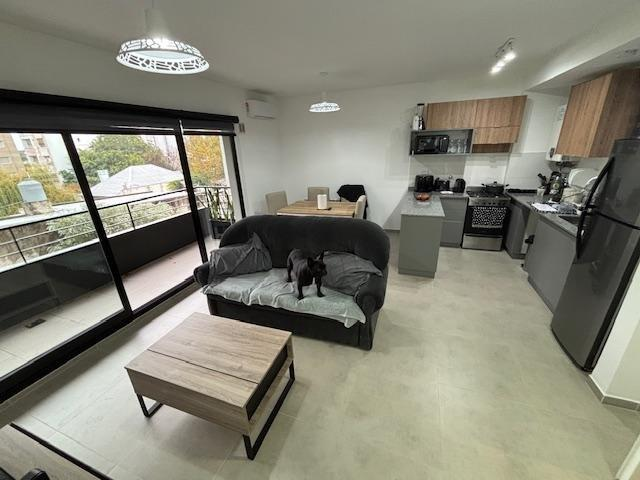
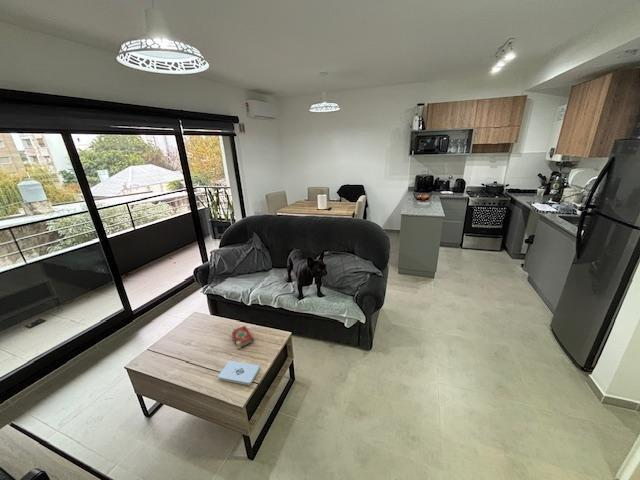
+ notepad (239, 372)
+ book (240, 335)
